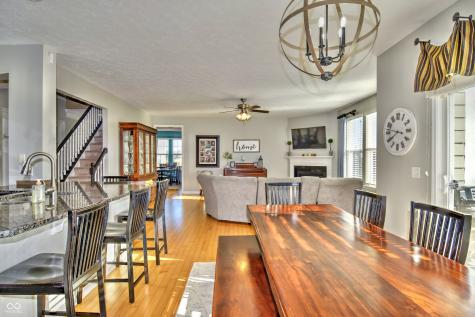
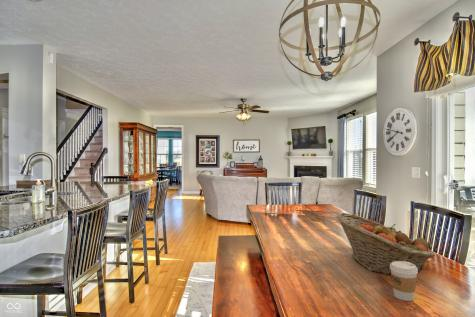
+ fruit basket (380, 239)
+ coffee cup (403, 280)
